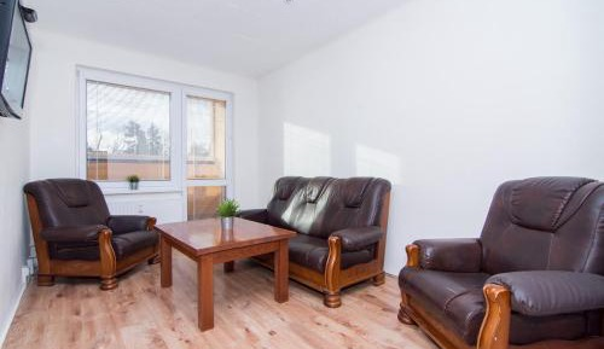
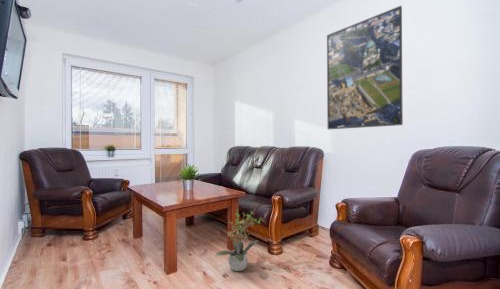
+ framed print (360, 74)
+ potted plant (240, 238)
